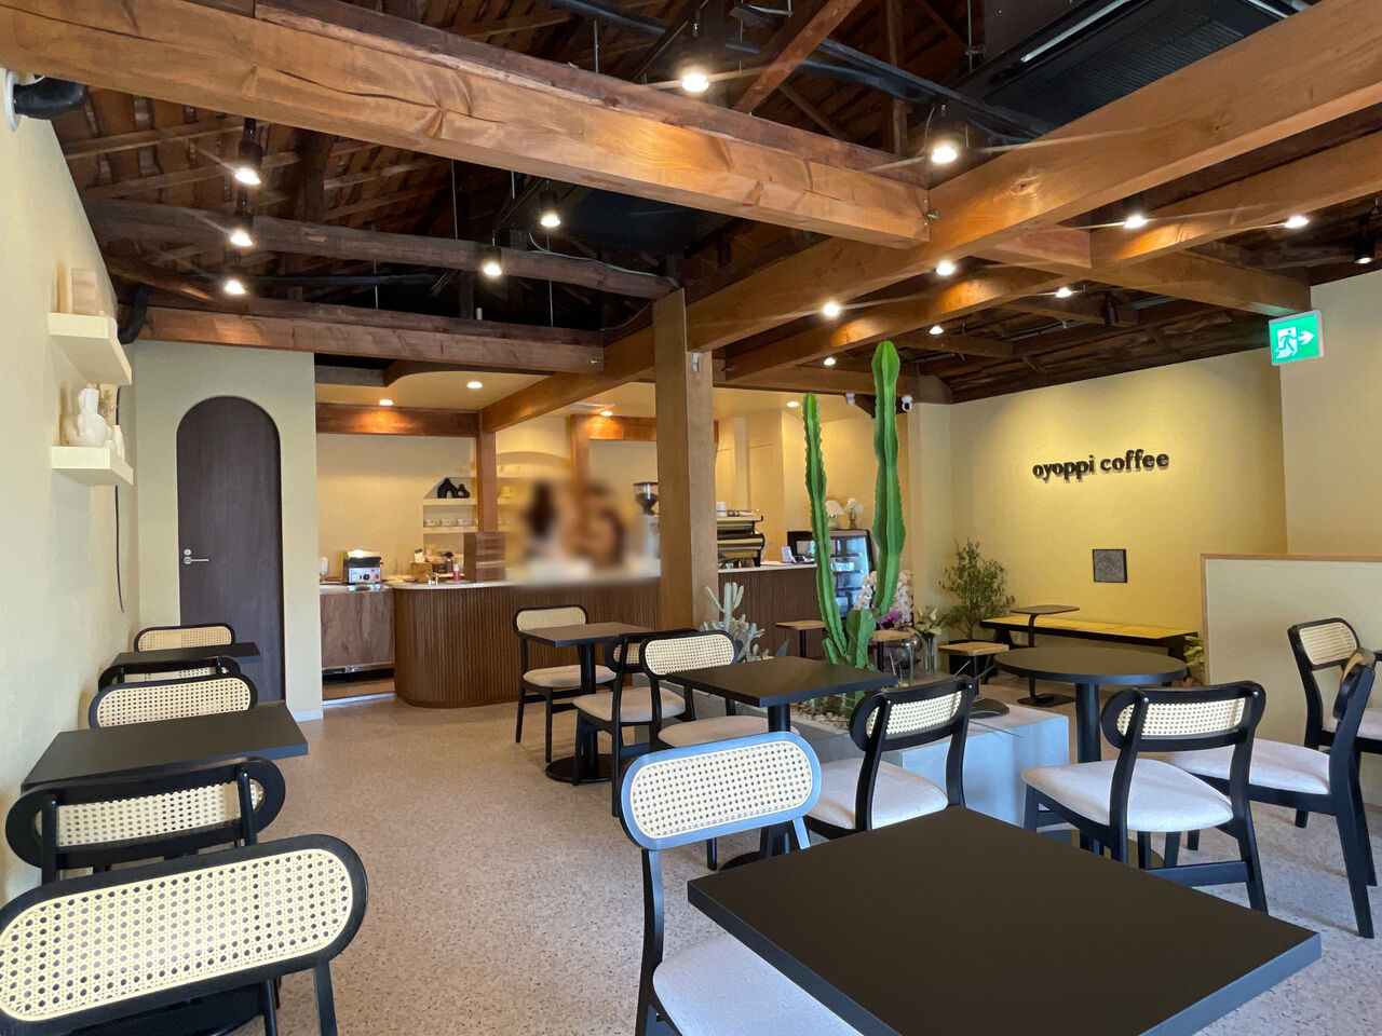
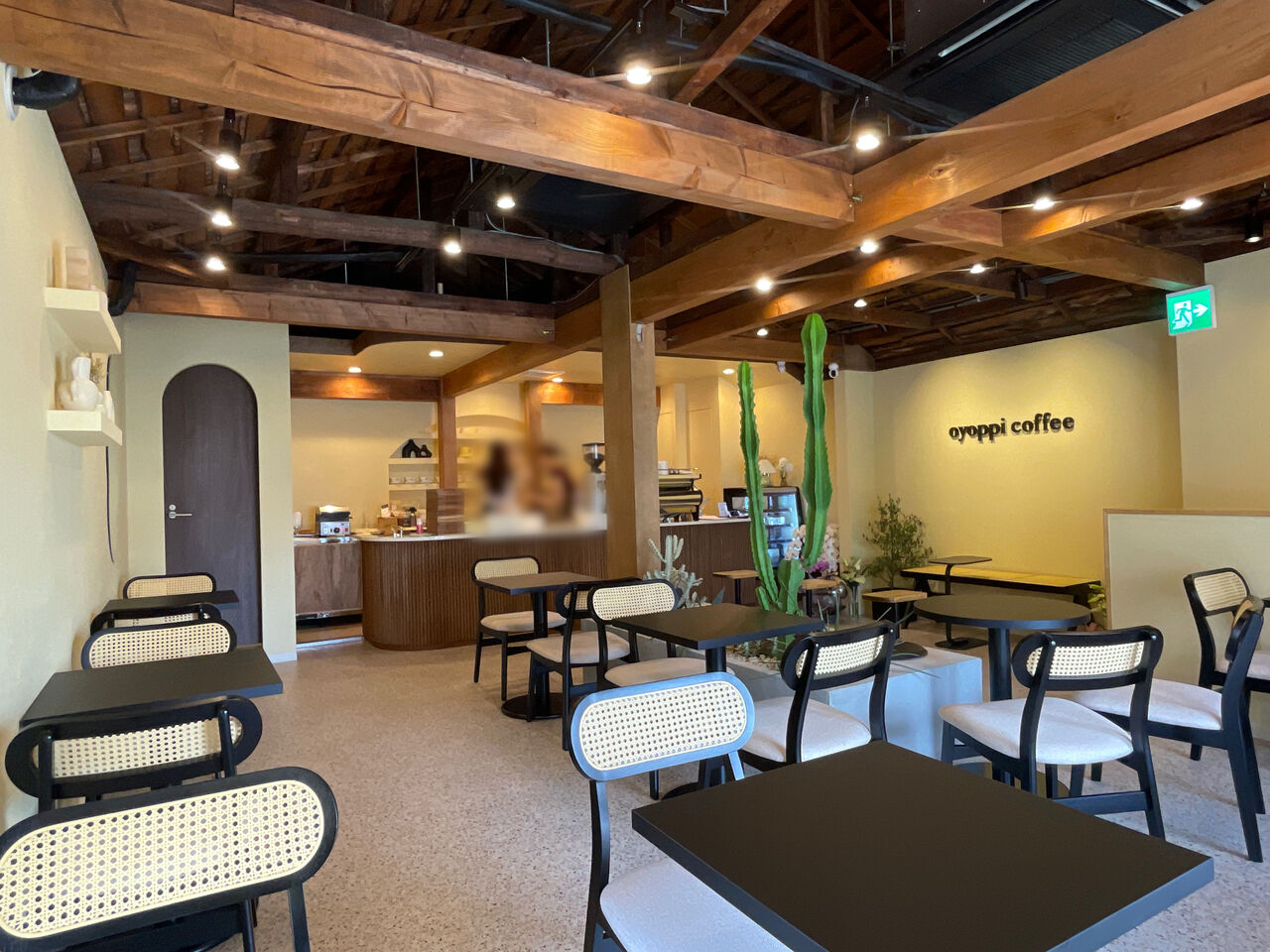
- wall art (1109, 566)
